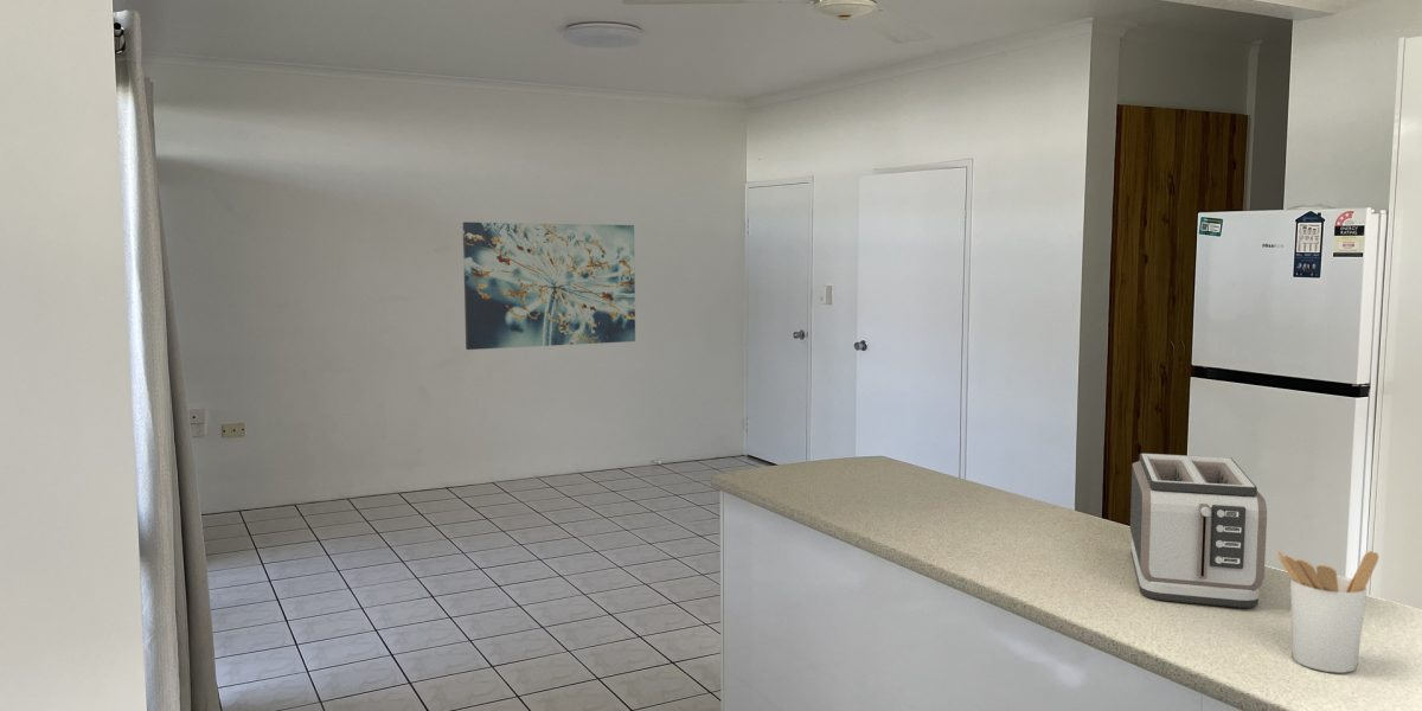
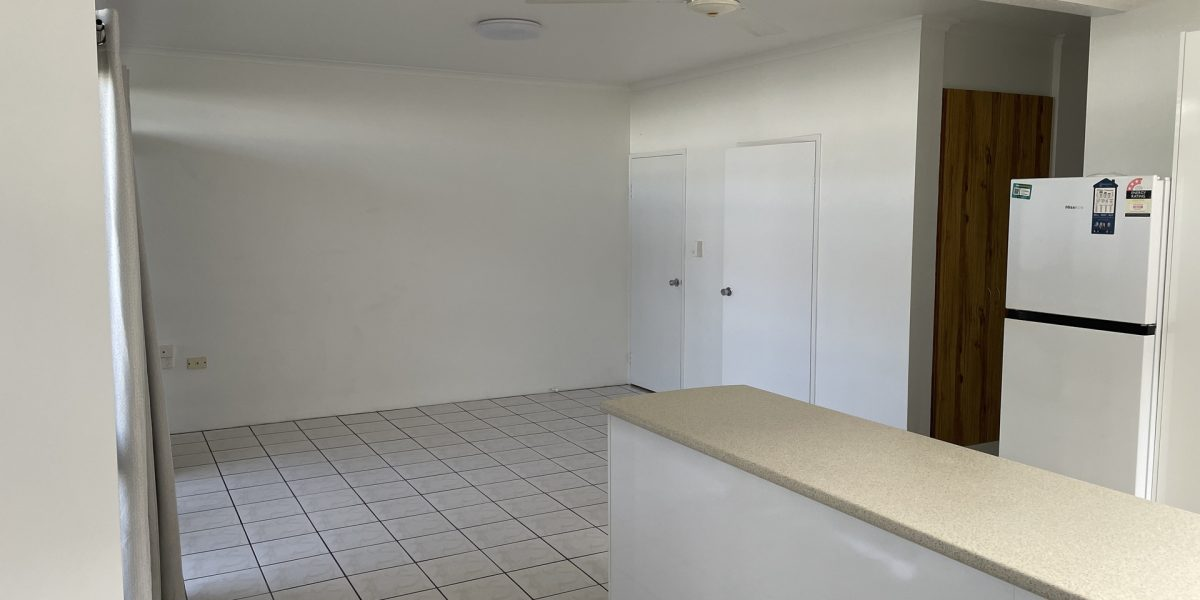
- utensil holder (1321, 607)
- toaster (1192, 525)
- wall art (553, 284)
